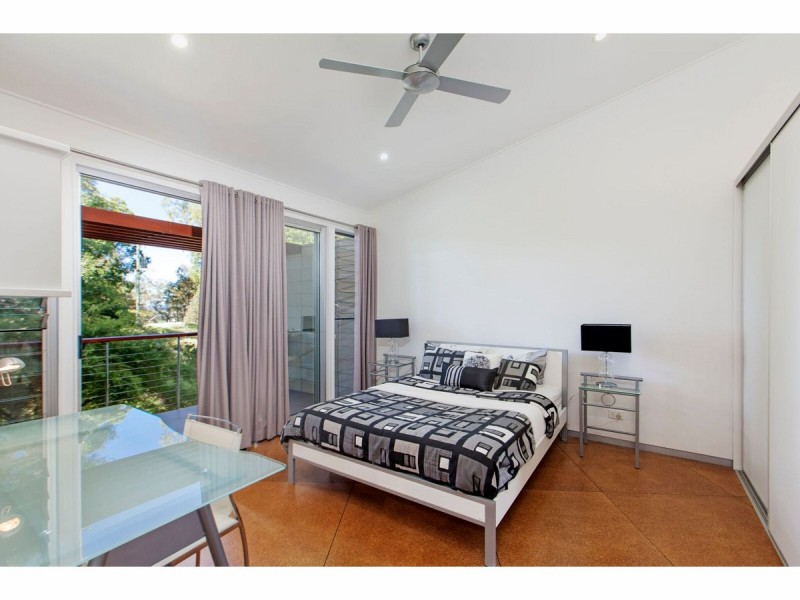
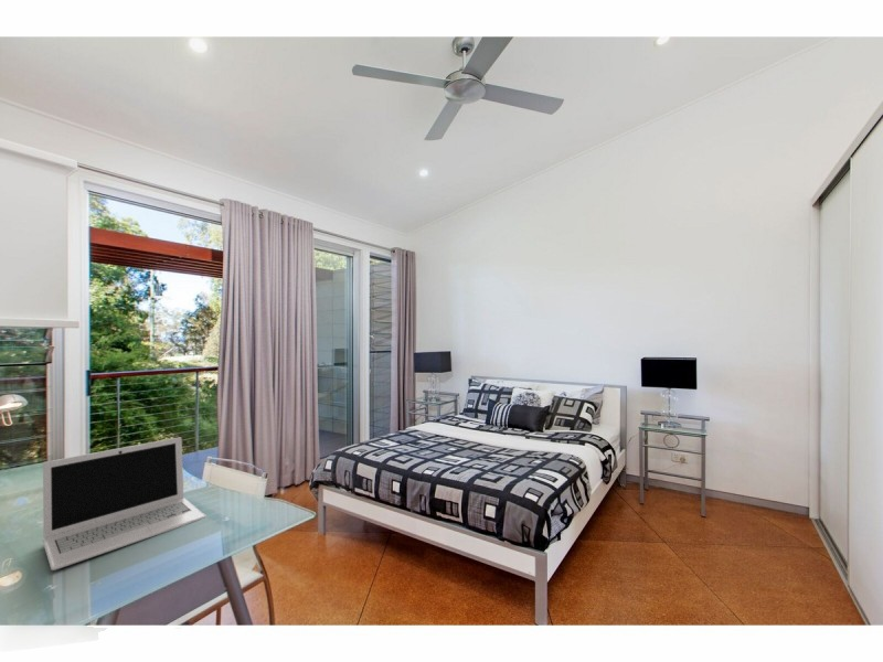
+ laptop (128, 491)
